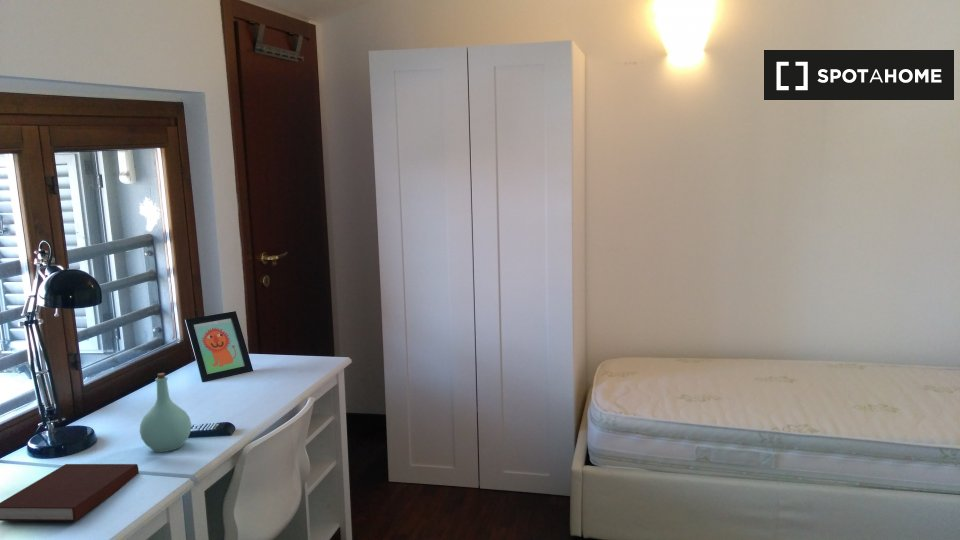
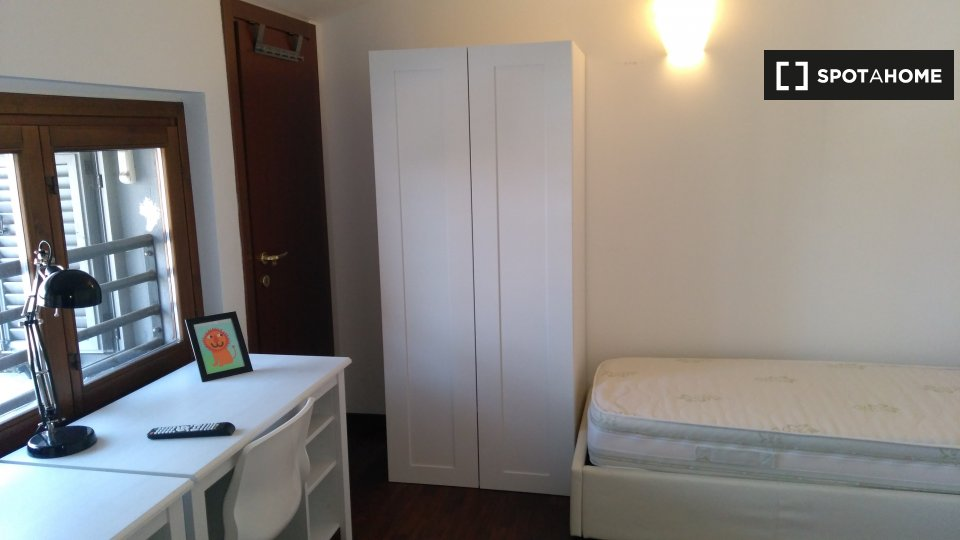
- bottle (164, 410)
- notebook (70, 490)
